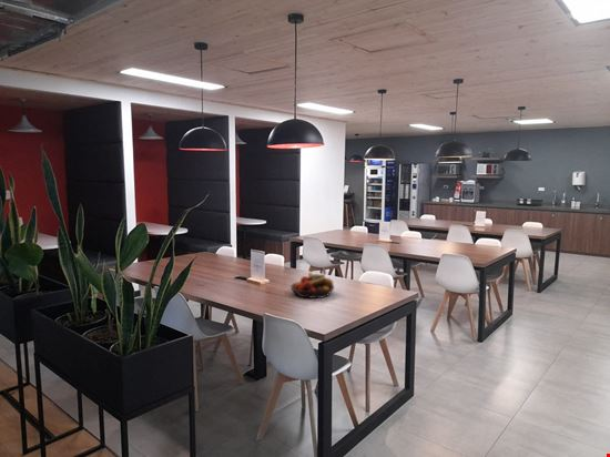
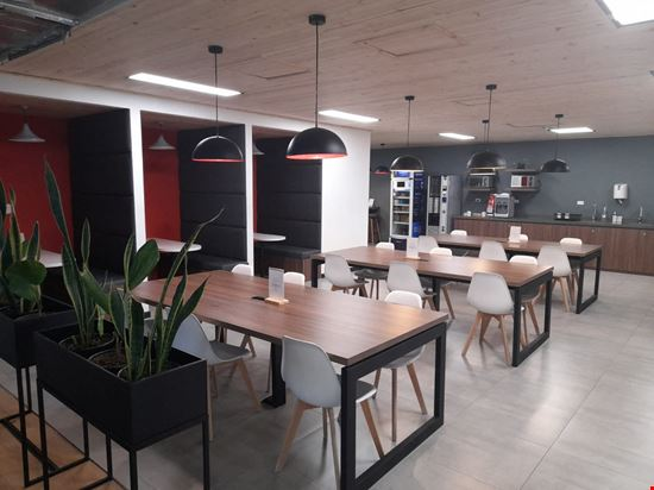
- fruit bowl (312, 283)
